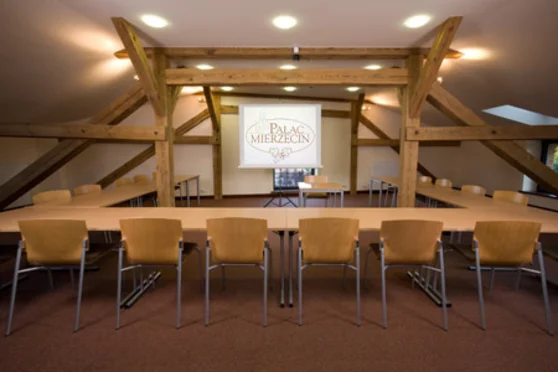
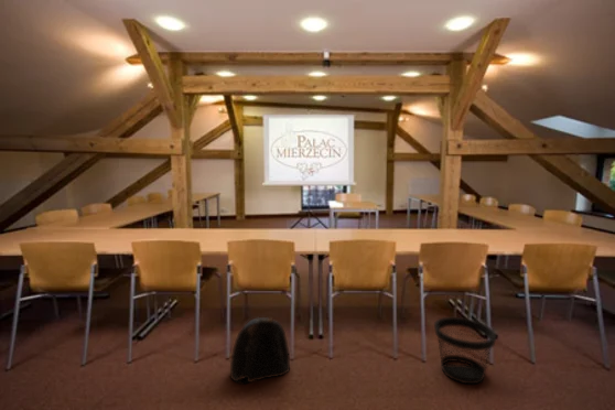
+ backpack (260, 344)
+ wastebasket (462, 349)
